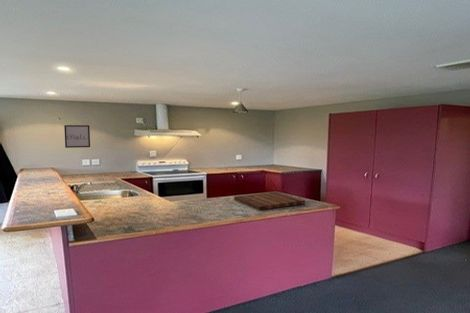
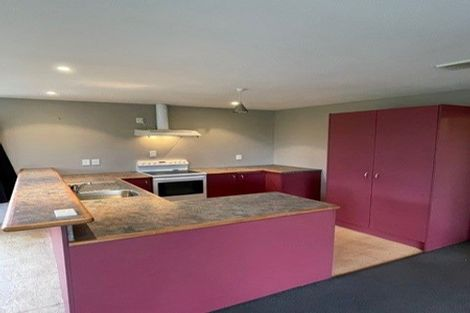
- wall art (77, 136)
- cutting board (268, 199)
